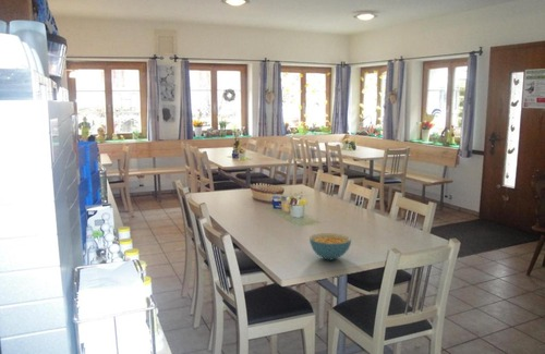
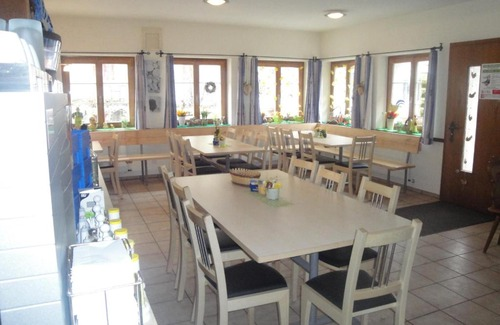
- cereal bowl (329, 247)
